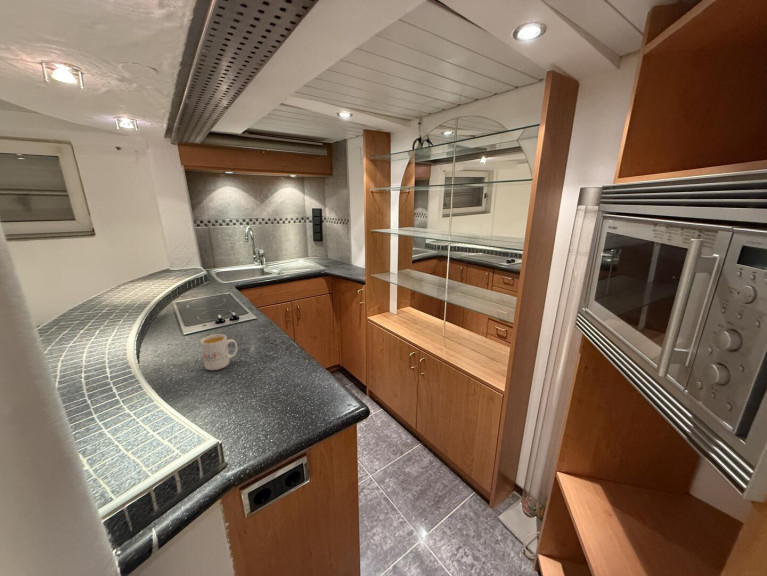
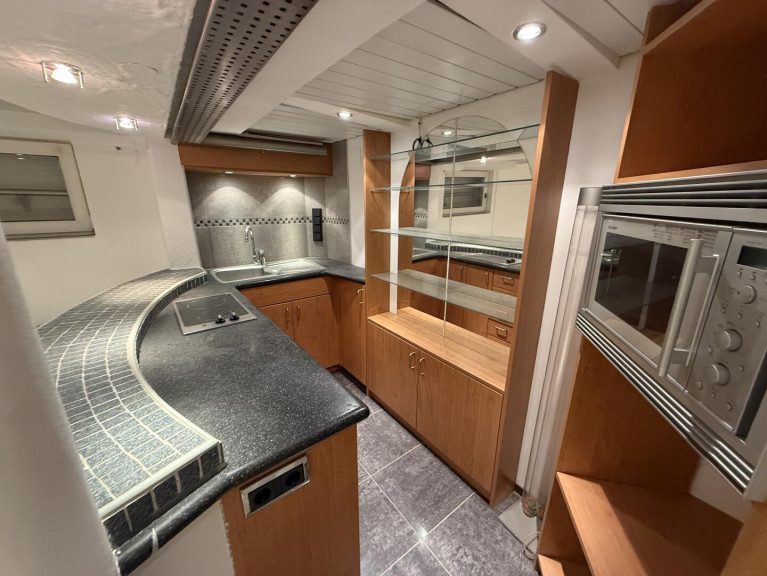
- mug (220, 350)
